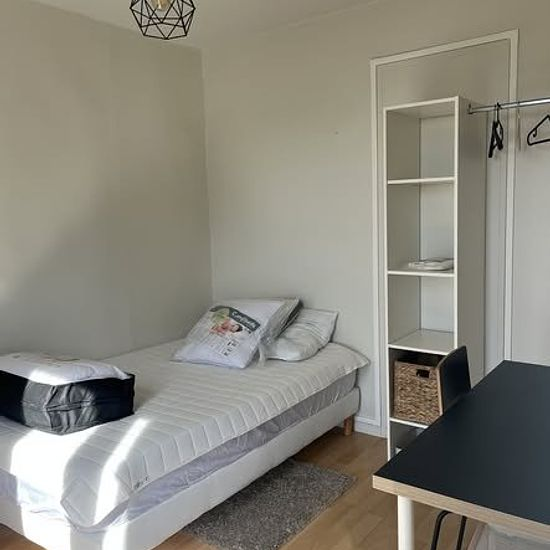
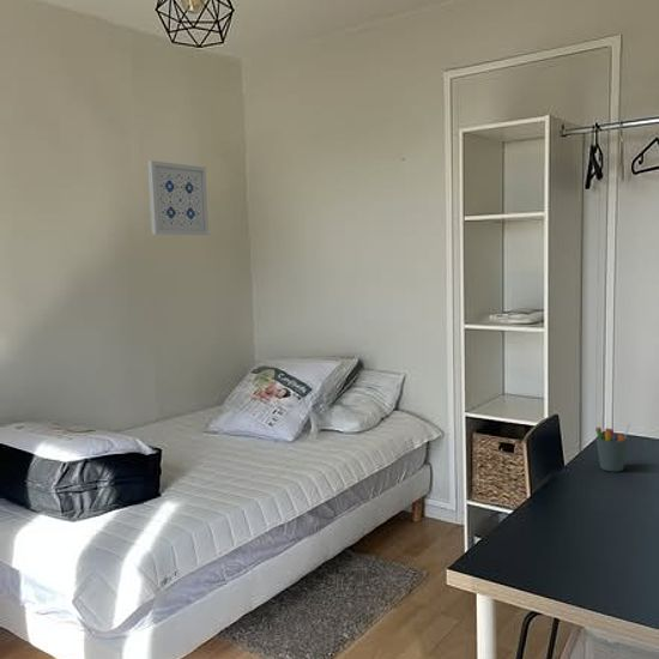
+ pen holder (611, 445)
+ wall art (179, 199)
